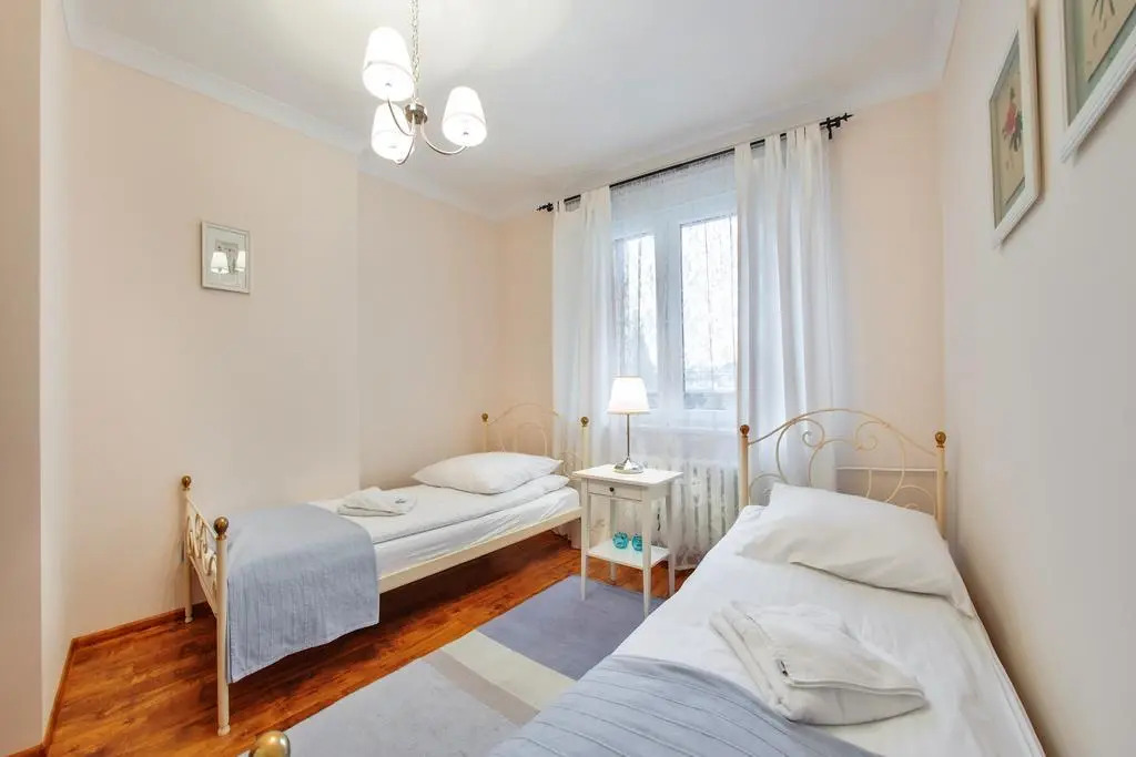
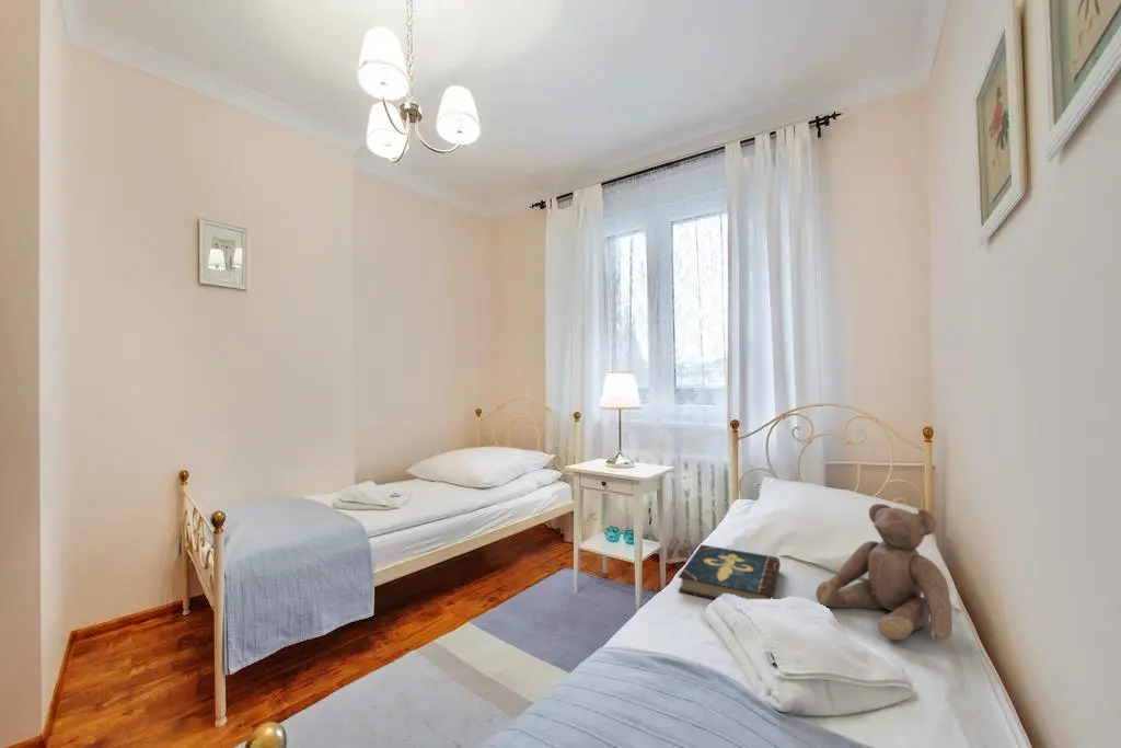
+ teddy bear (879, 563)
+ book (731, 574)
